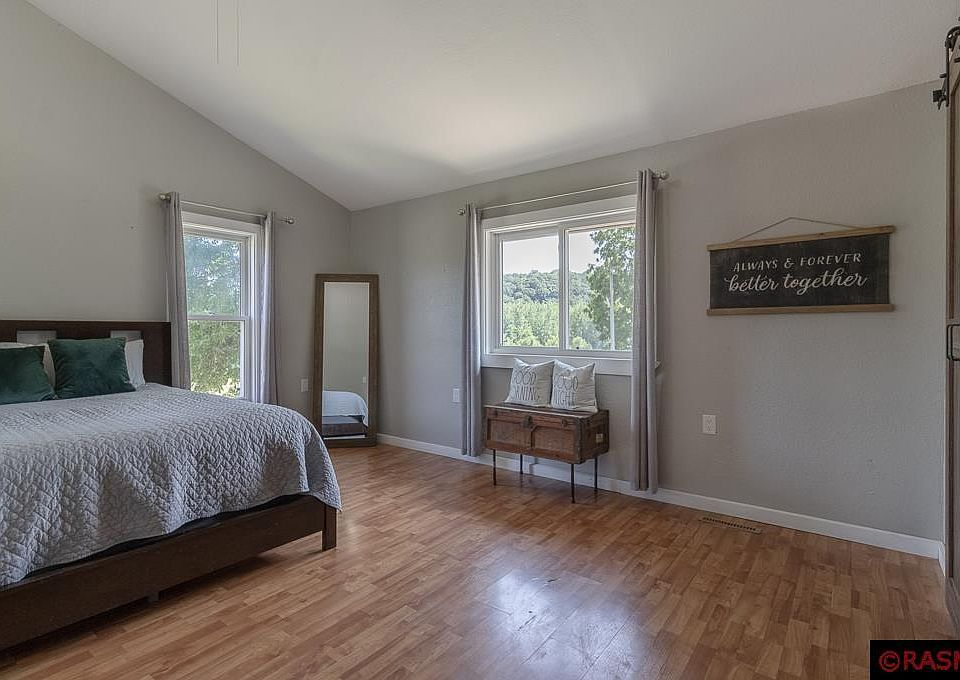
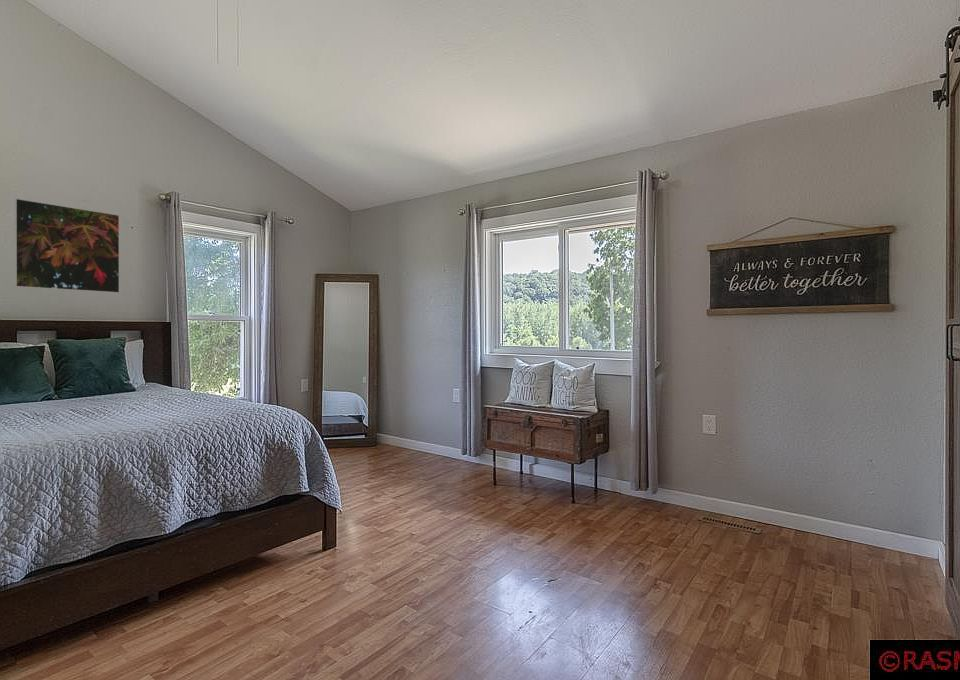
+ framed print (70, 248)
